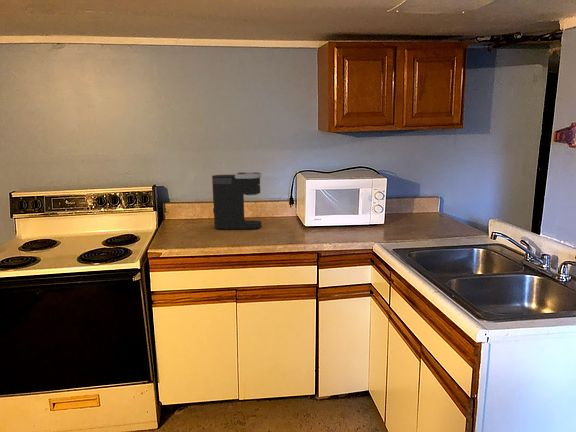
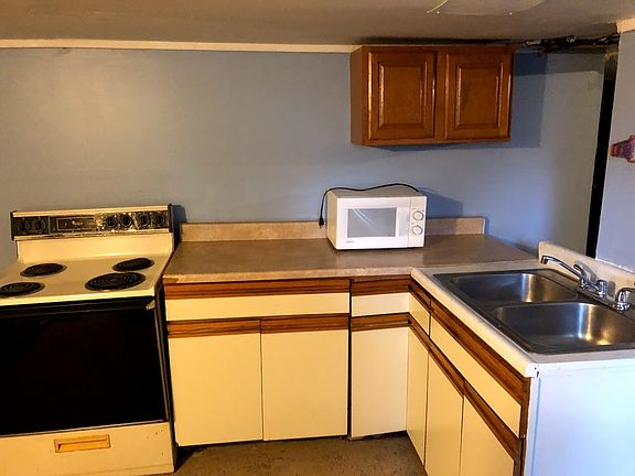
- coffee maker (237, 200)
